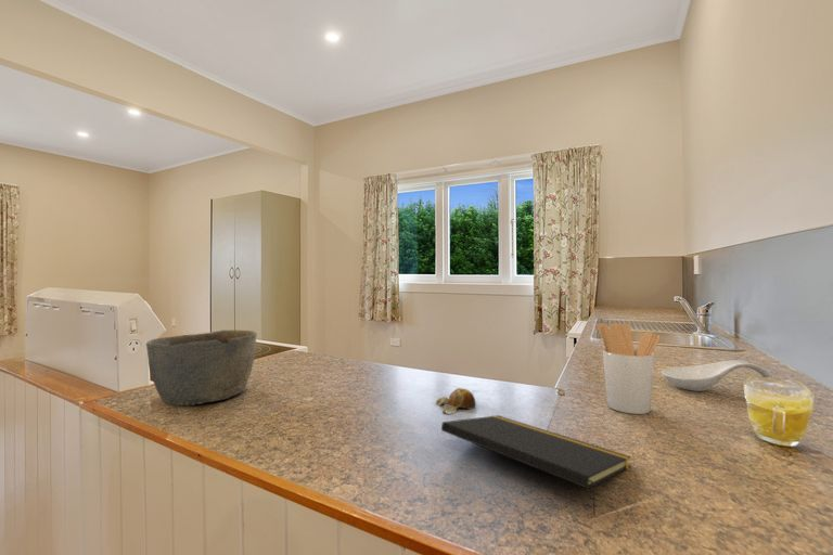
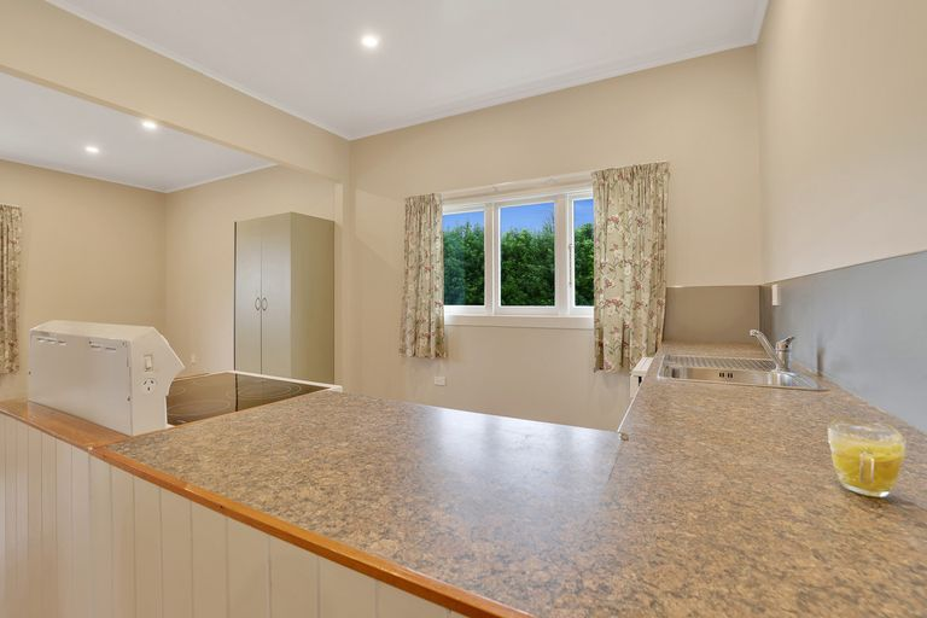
- spoon rest (716, 374)
- bowl (205, 364)
- notepad (531, 442)
- utensil holder (623, 362)
- fruit (452, 398)
